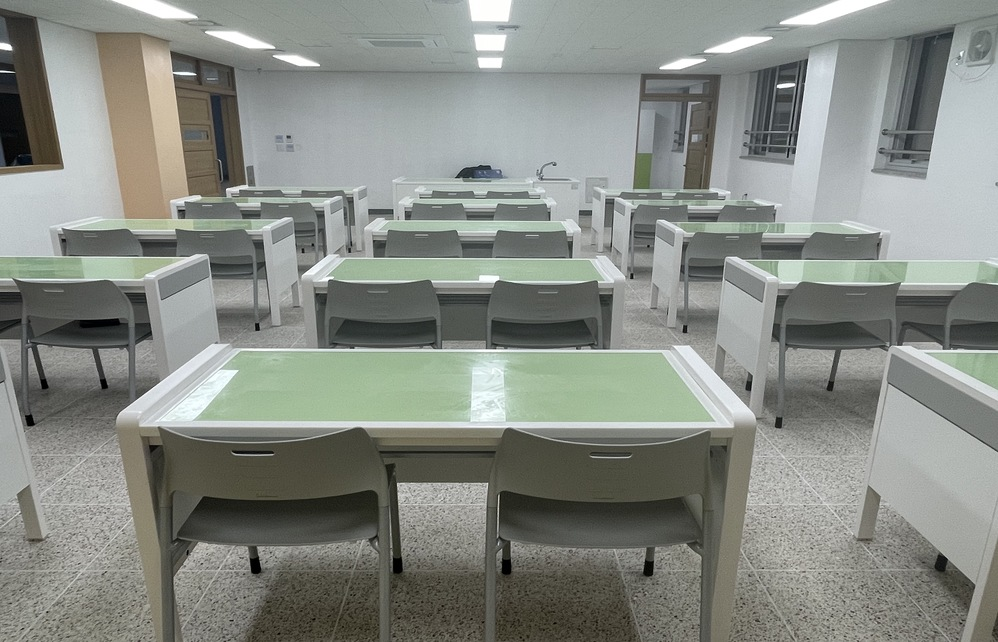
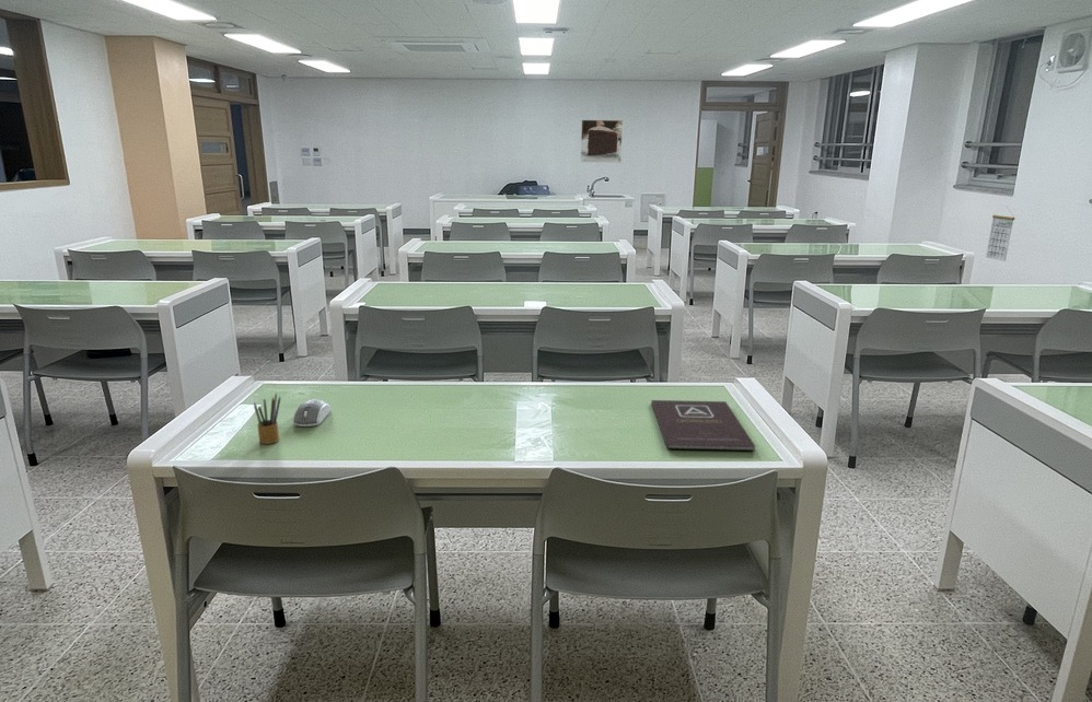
+ book (698, 422)
+ calendar (1000, 232)
+ computer mouse (312, 409)
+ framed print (601, 141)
+ pencil box (267, 419)
